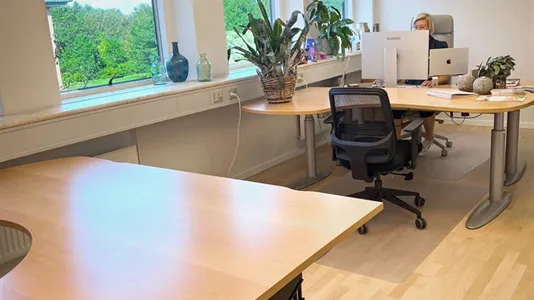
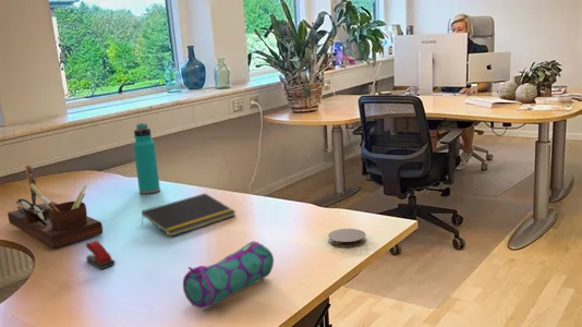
+ notepad (189, 213)
+ desk organizer (50, 202)
+ pencil case (229, 272)
+ water bottle (145, 157)
+ stapler (98, 253)
+ coaster (347, 237)
